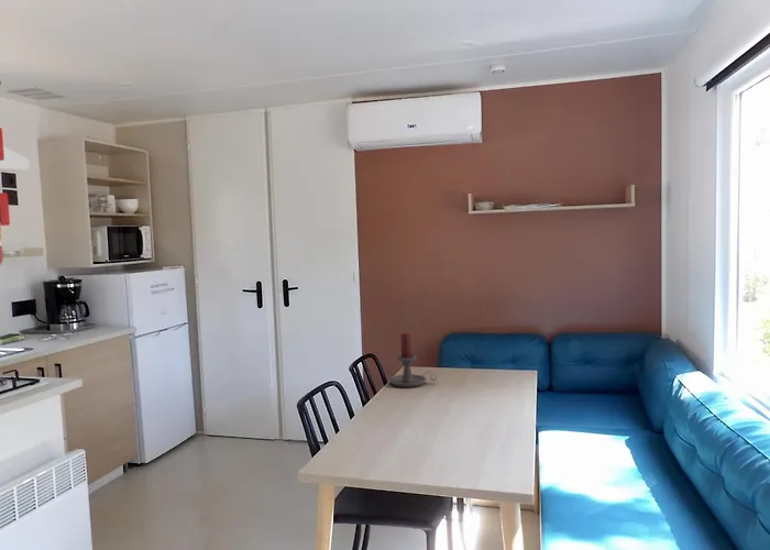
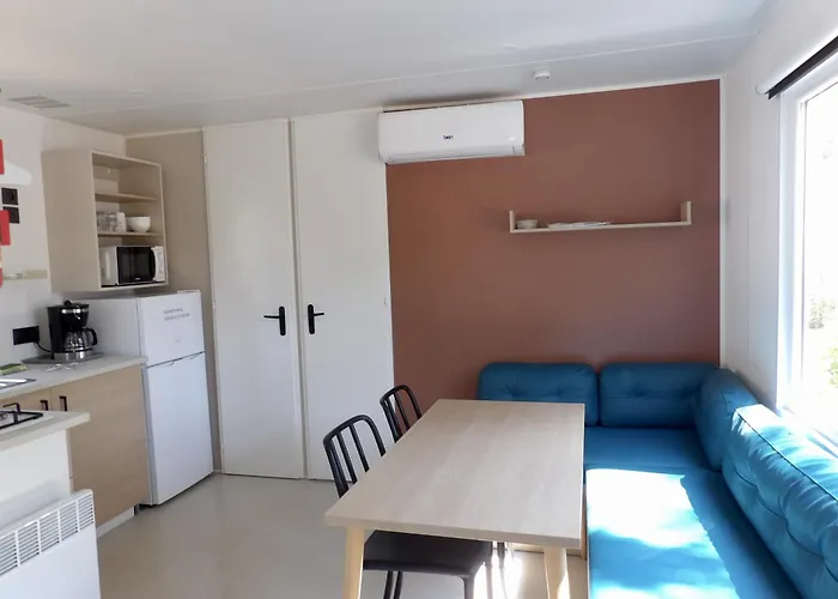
- candle holder (411, 358)
